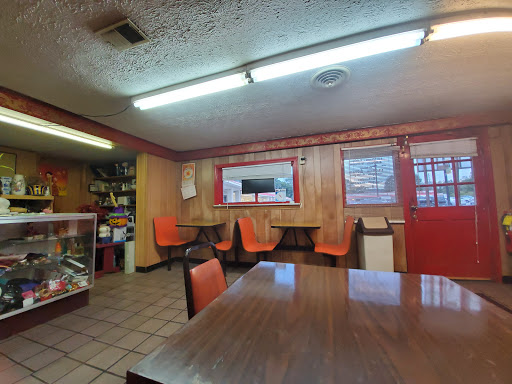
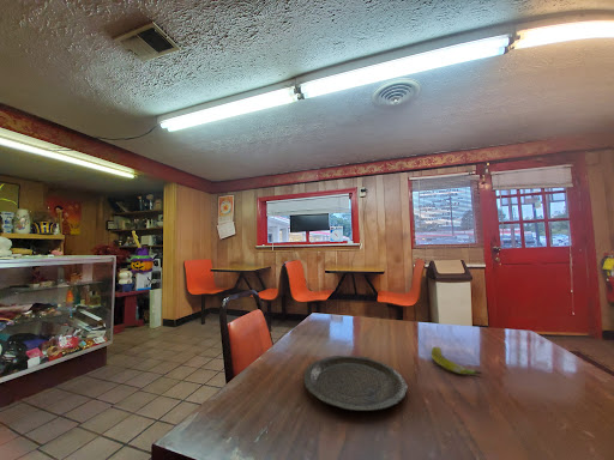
+ plate (353, 379)
+ banana (447, 359)
